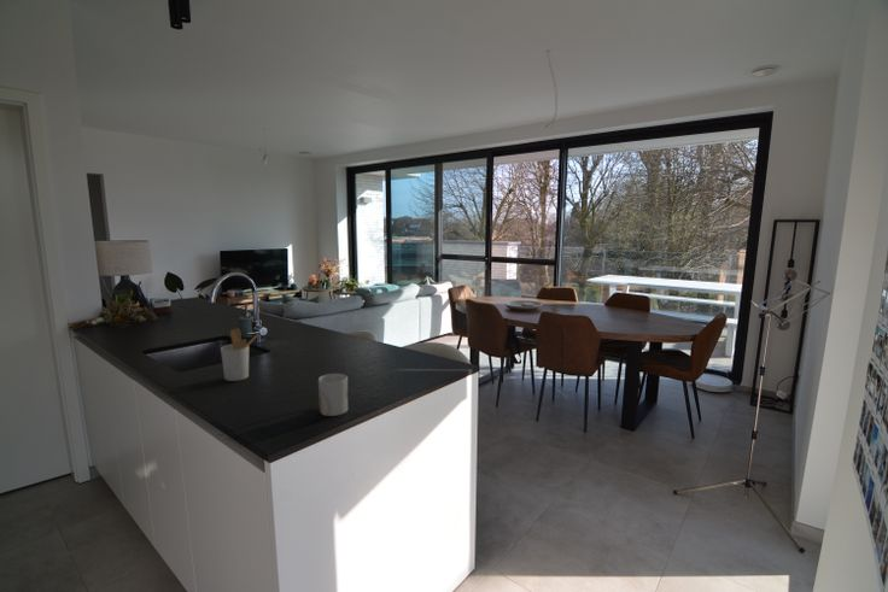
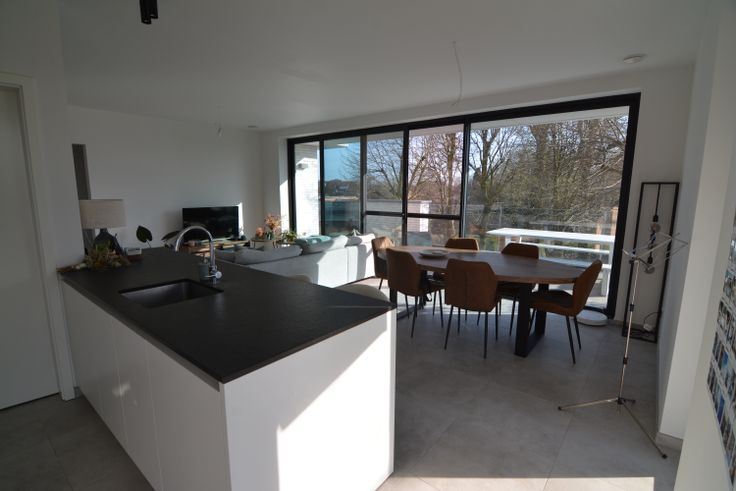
- mug (329, 393)
- utensil holder (243, 353)
